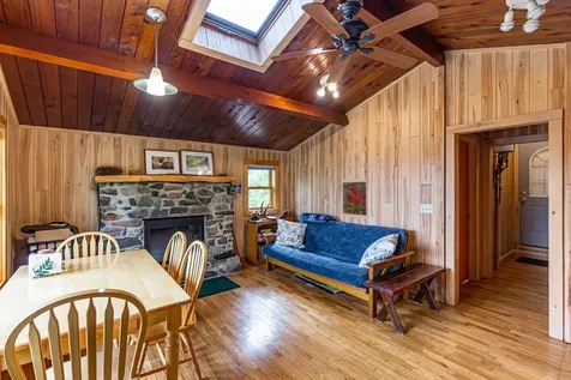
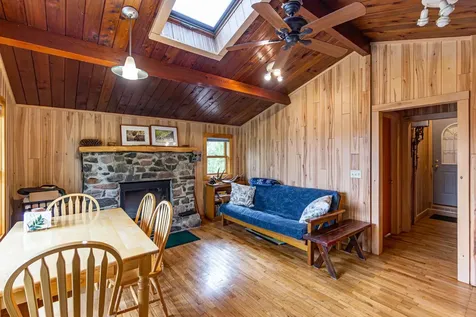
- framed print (354, 198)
